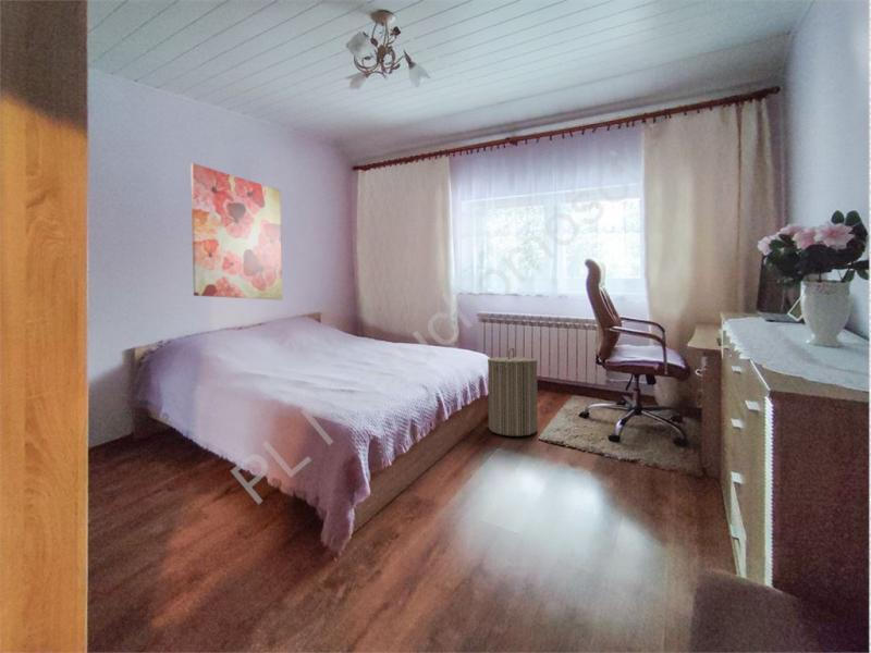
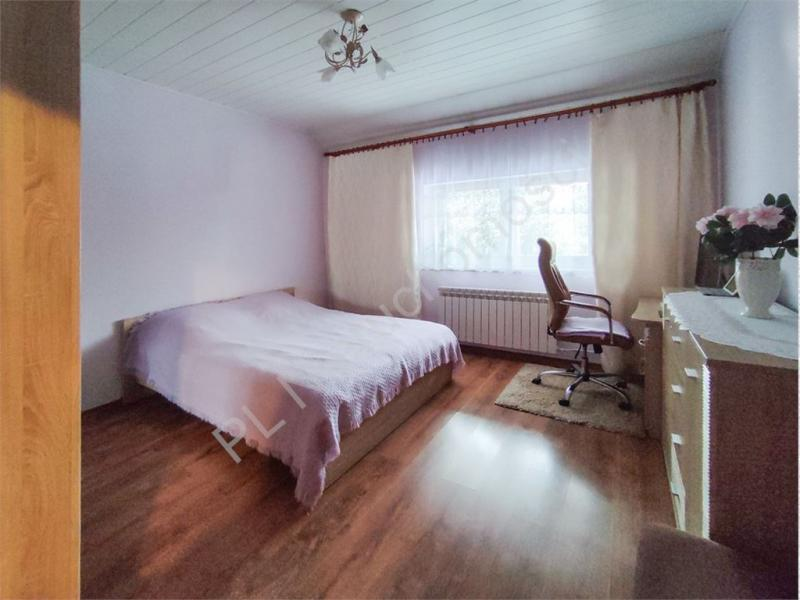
- wall art (241, 237)
- laundry hamper (512, 387)
